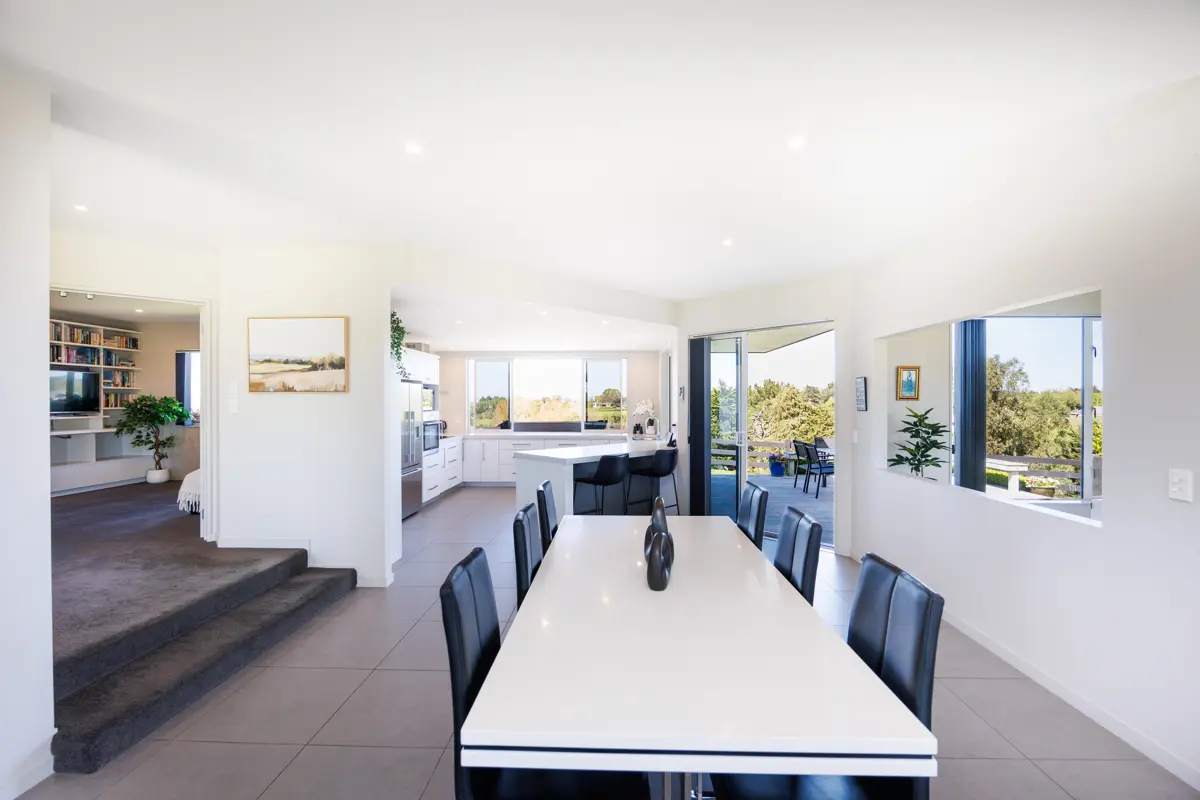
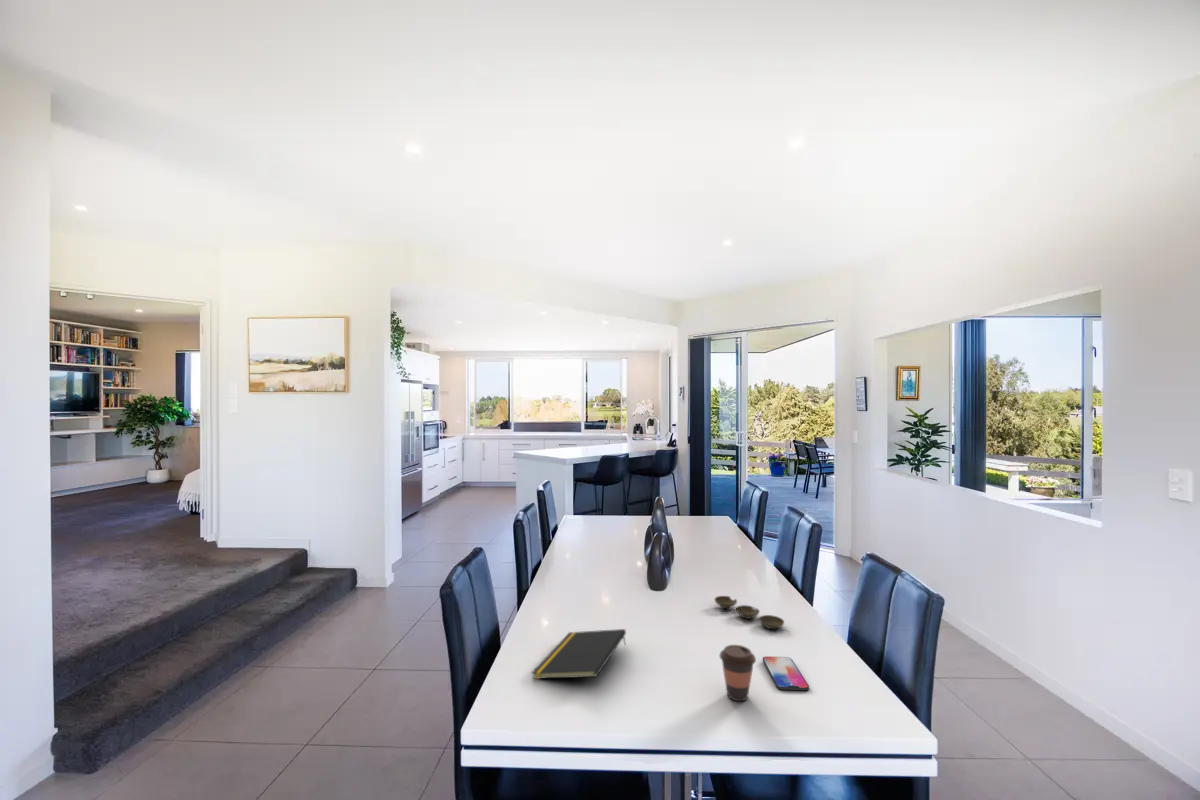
+ notepad (581, 652)
+ smartphone (784, 672)
+ coffee cup (737, 673)
+ bowl (747, 612)
